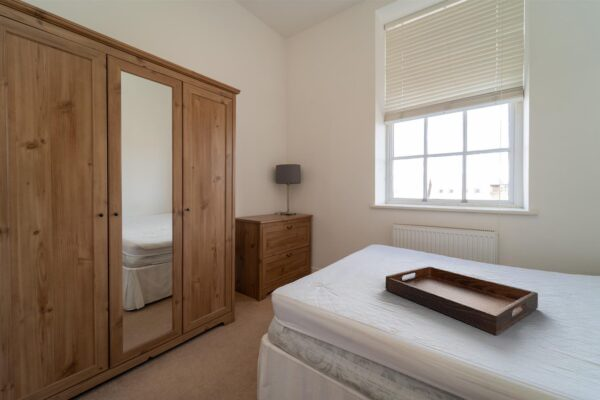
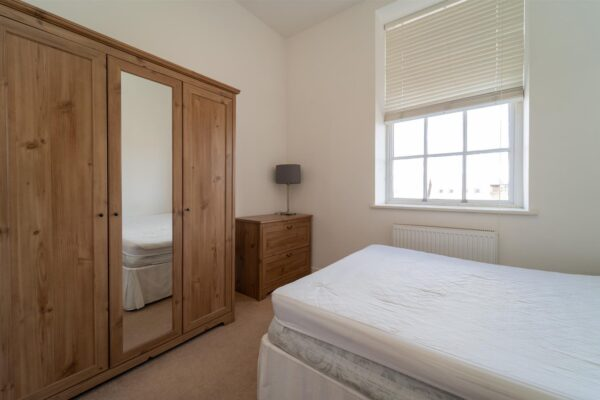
- serving tray (453, 290)
